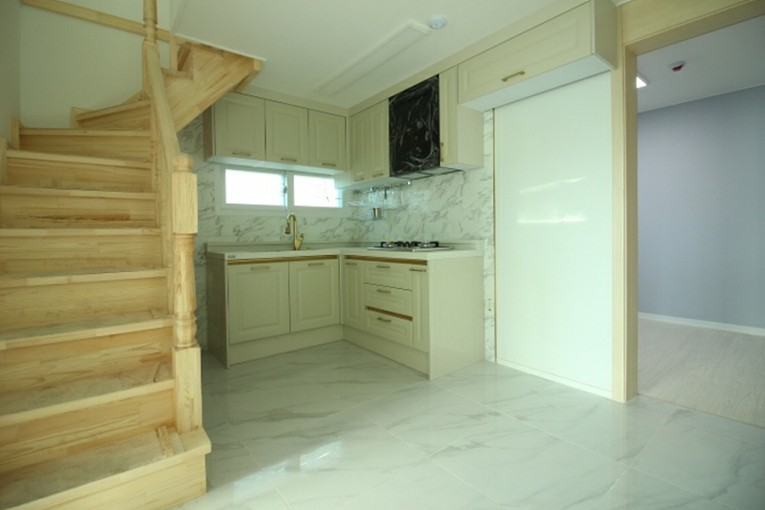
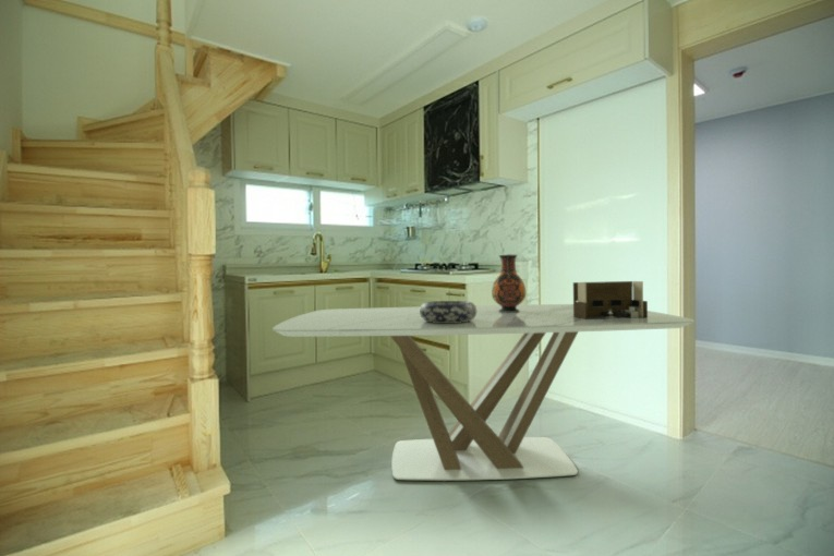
+ decorative bowl (448, 311)
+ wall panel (608, 299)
+ dining table (480, 391)
+ vase (508, 282)
